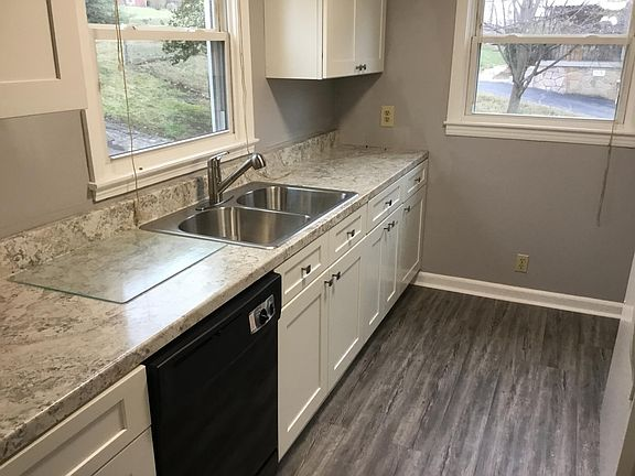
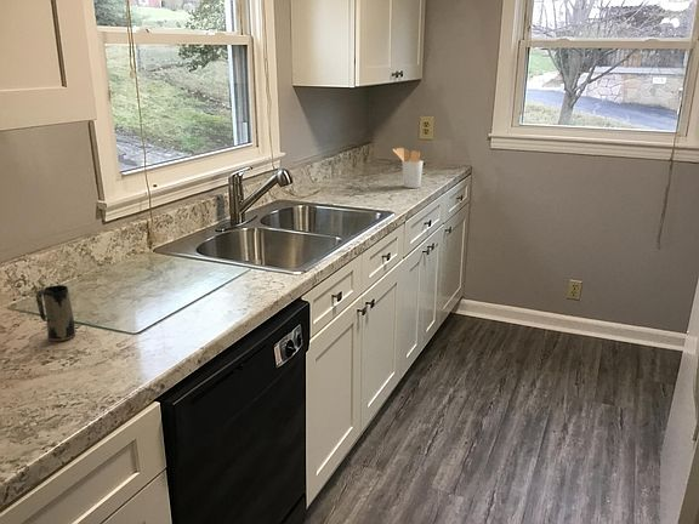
+ mug (55, 312)
+ utensil holder (408, 166)
